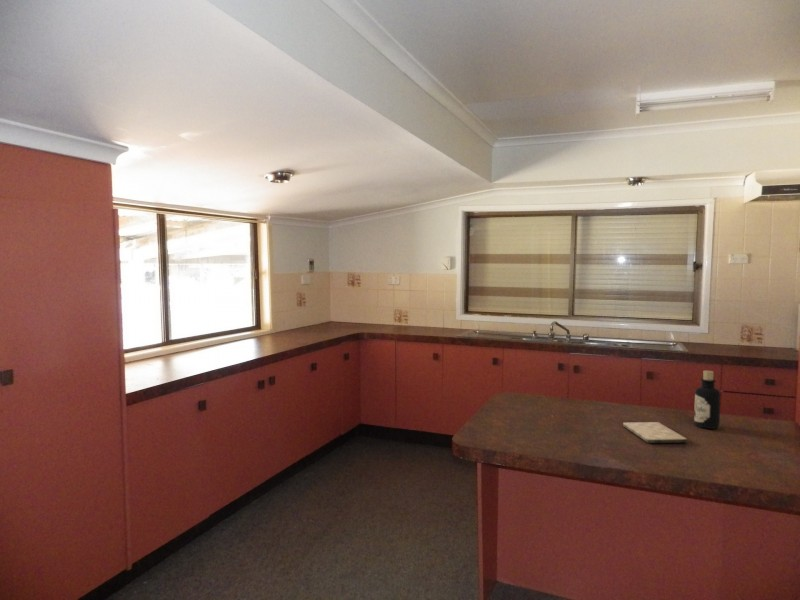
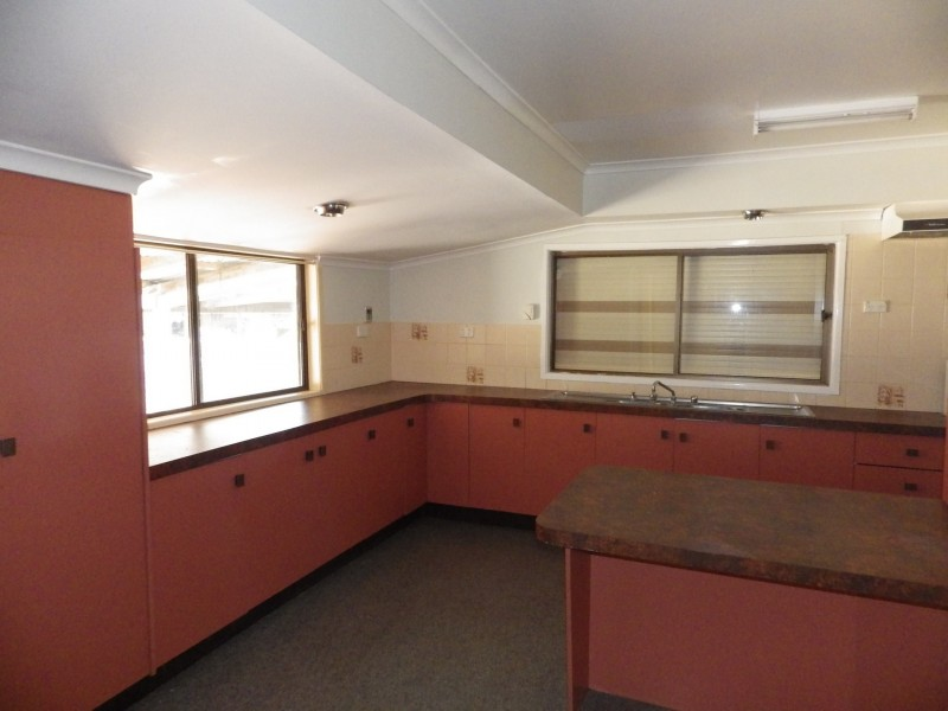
- cutting board (653, 431)
- bottle (707, 398)
